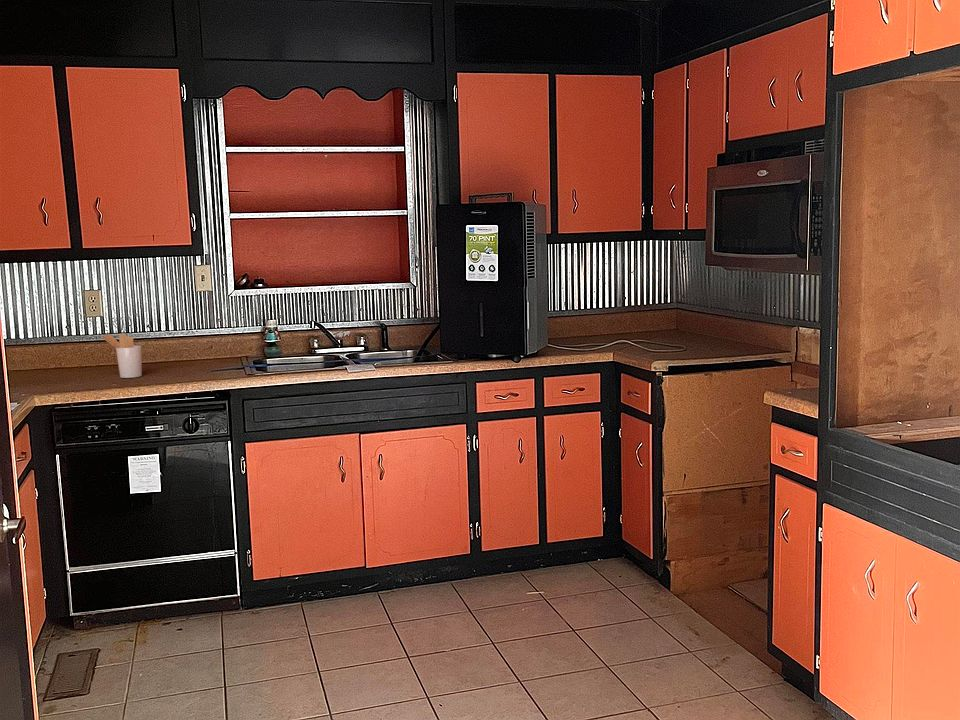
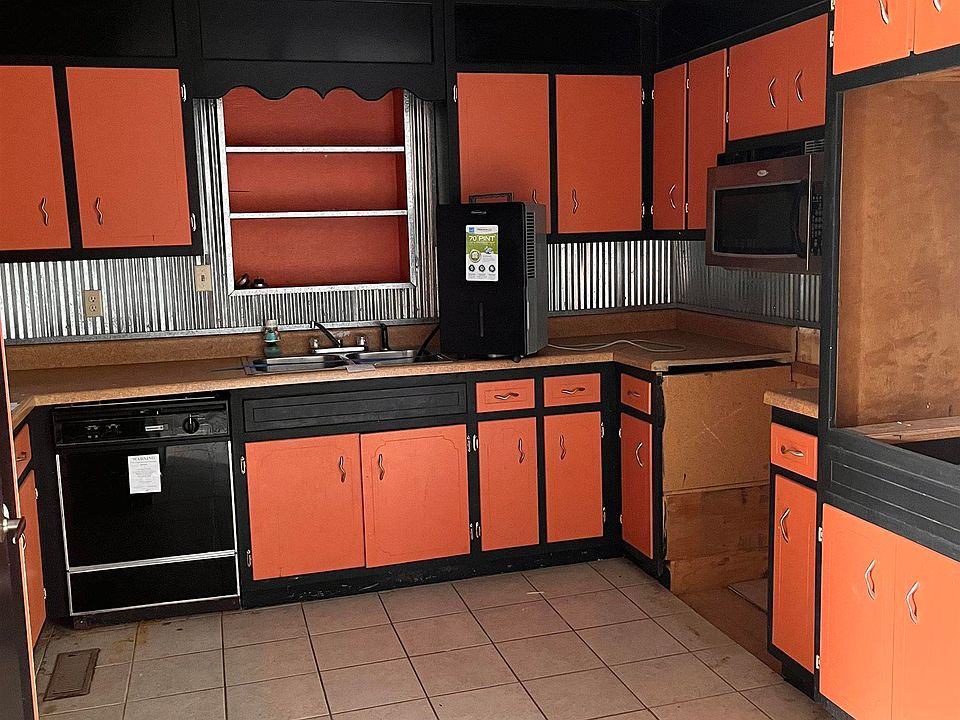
- utensil holder (122, 354)
